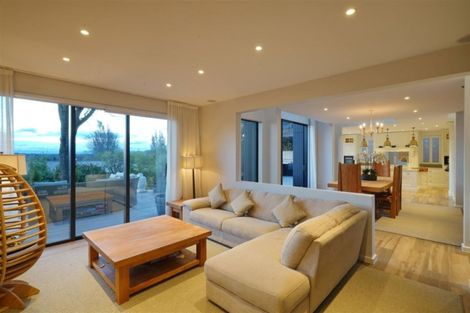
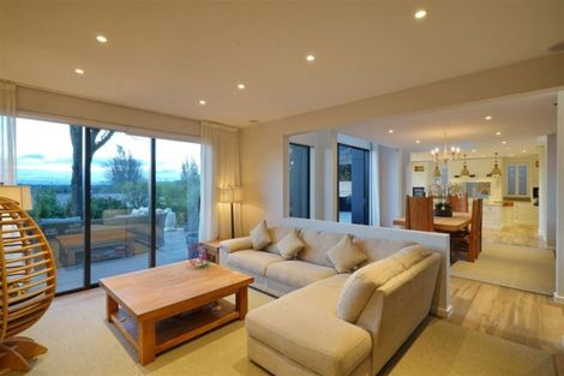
+ decorative orb (200, 256)
